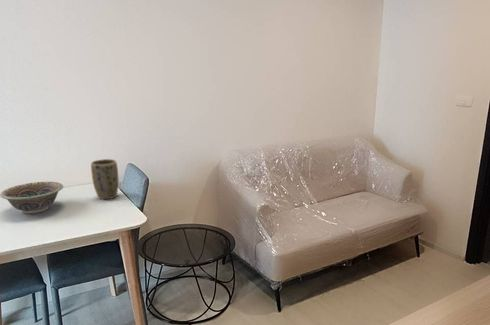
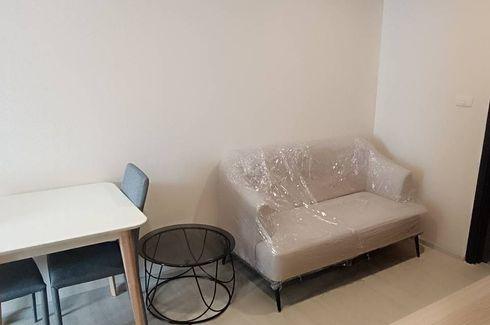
- plant pot (105, 179)
- decorative bowl (33, 199)
